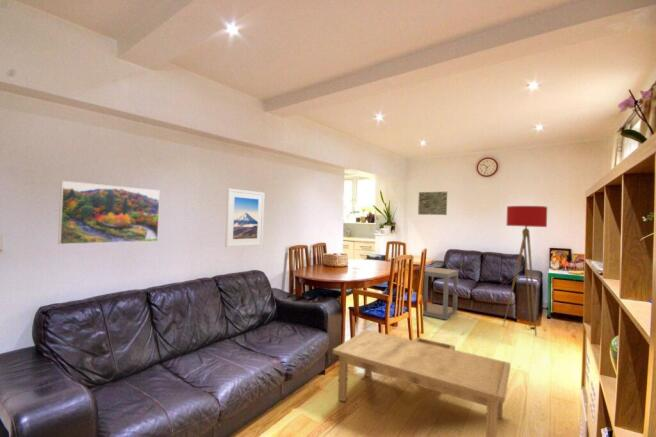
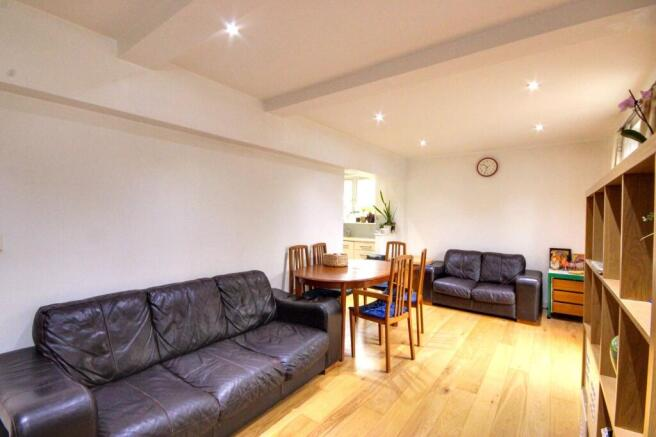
- side table (427, 291)
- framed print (114, 214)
- floor lamp (524, 267)
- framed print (245, 218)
- wall art (432, 203)
- coffee table (418, 381)
